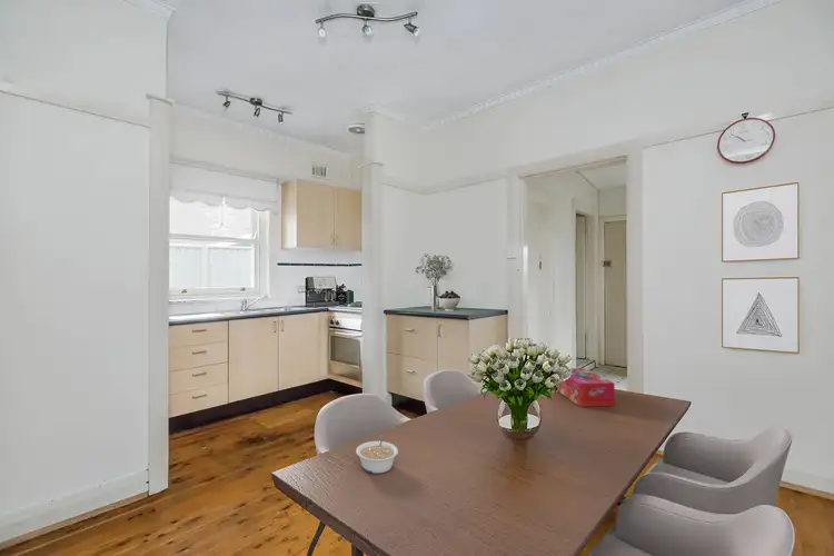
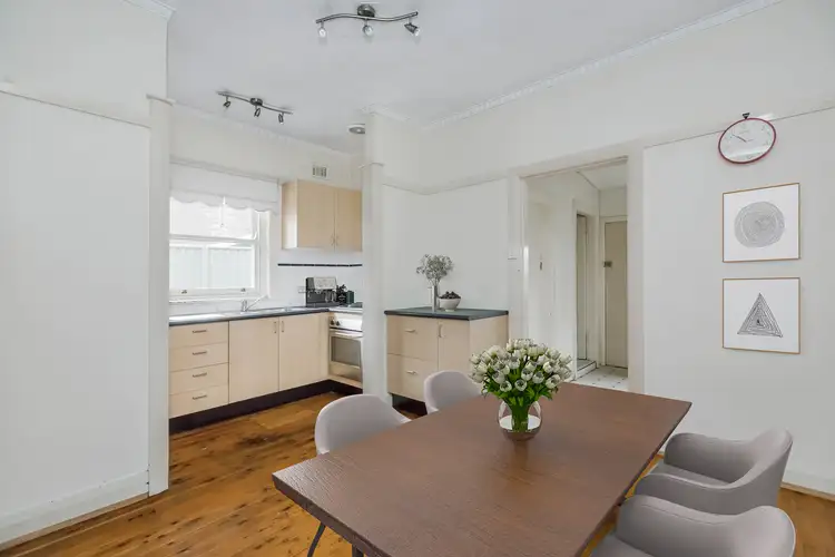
- legume (376, 455)
- tissue box (582, 386)
